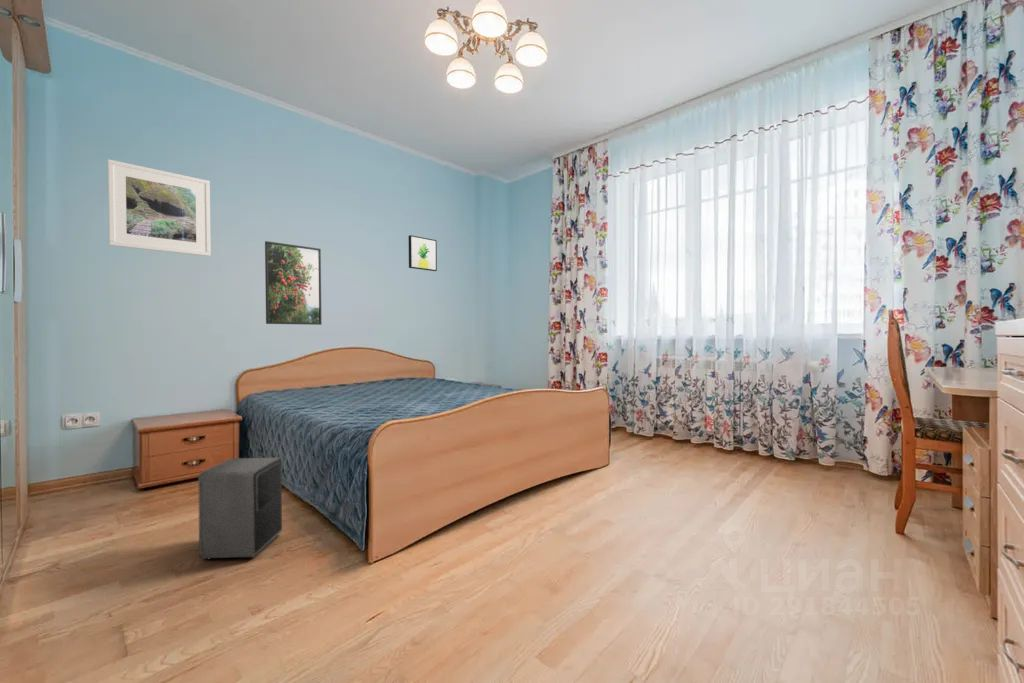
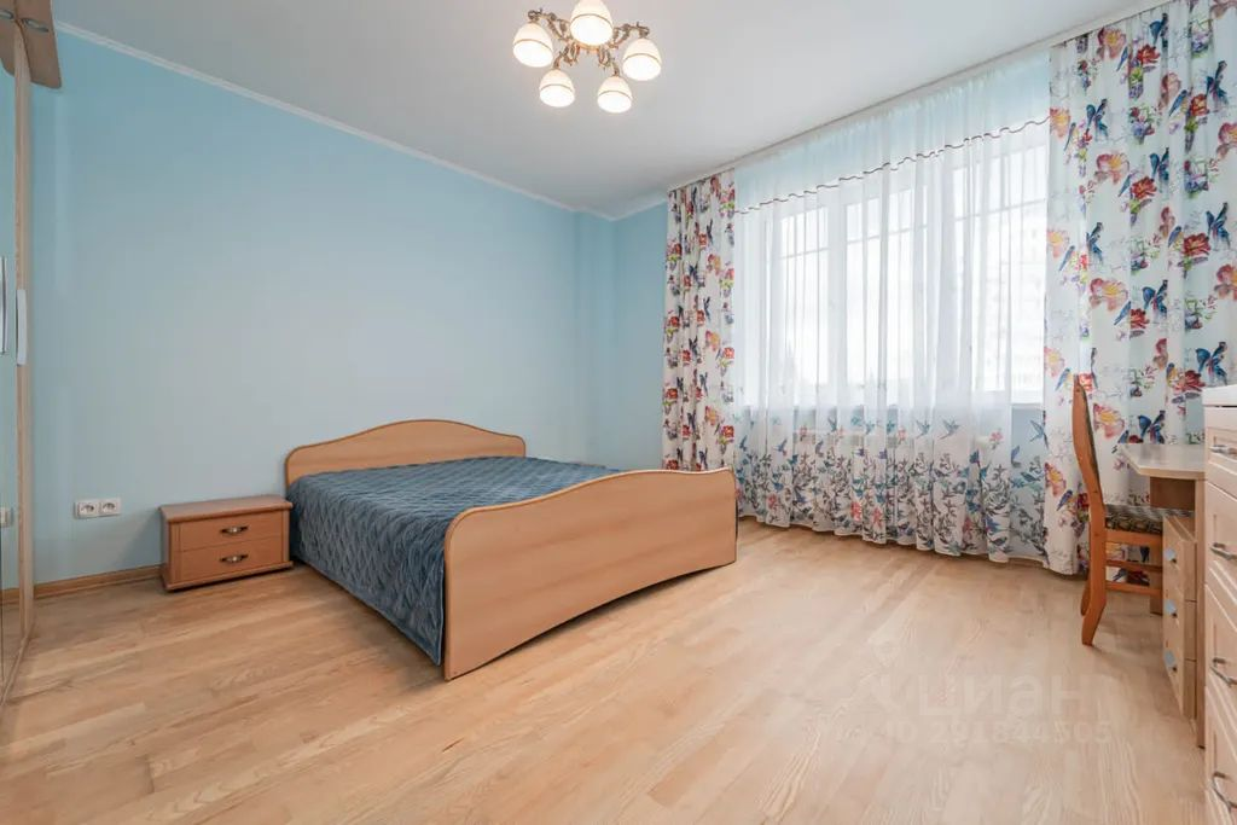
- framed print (294, 284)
- wall art (422, 253)
- speaker (239, 505)
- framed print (162, 211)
